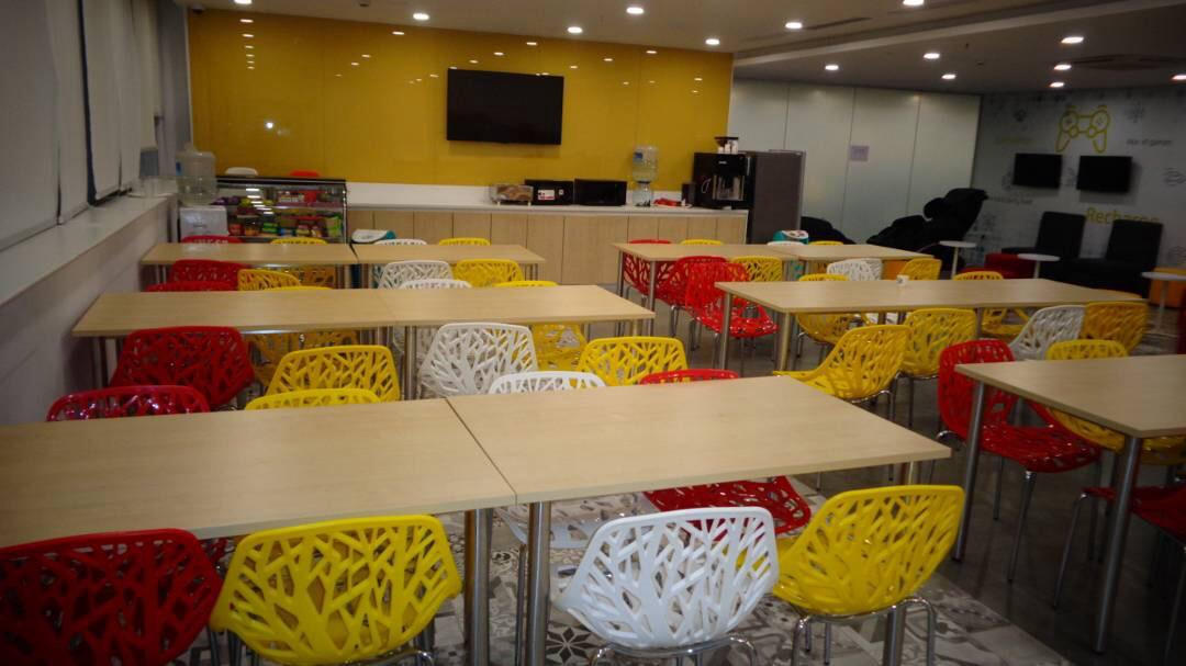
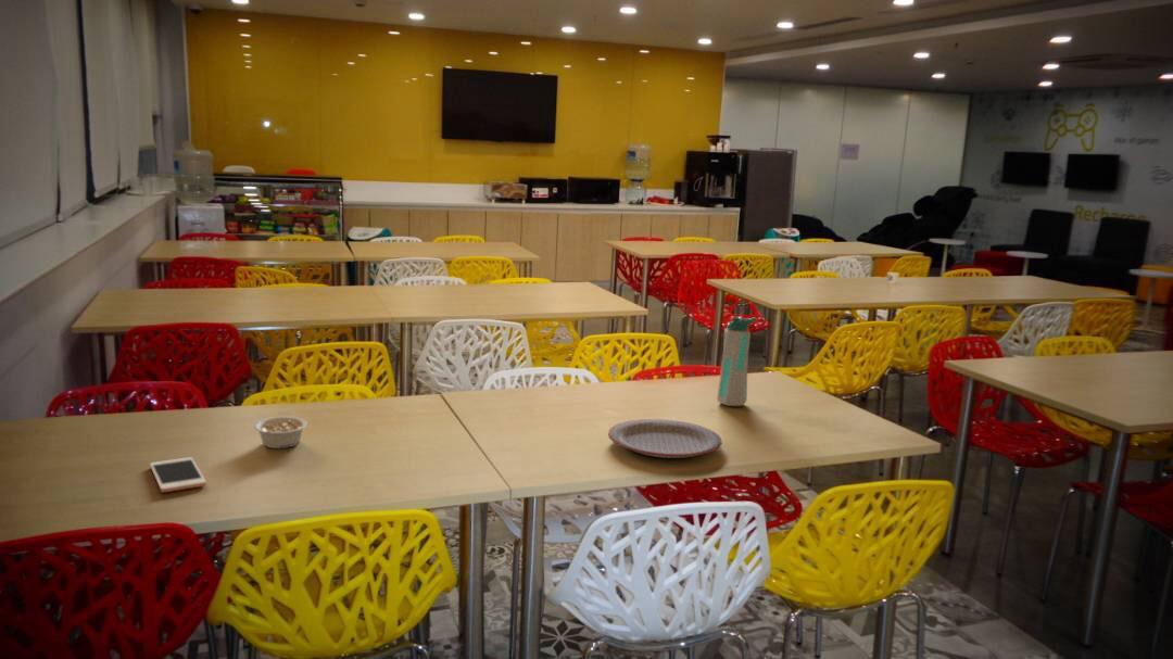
+ legume (281, 432)
+ water bottle (736, 359)
+ cell phone (177, 473)
+ plate (664, 440)
